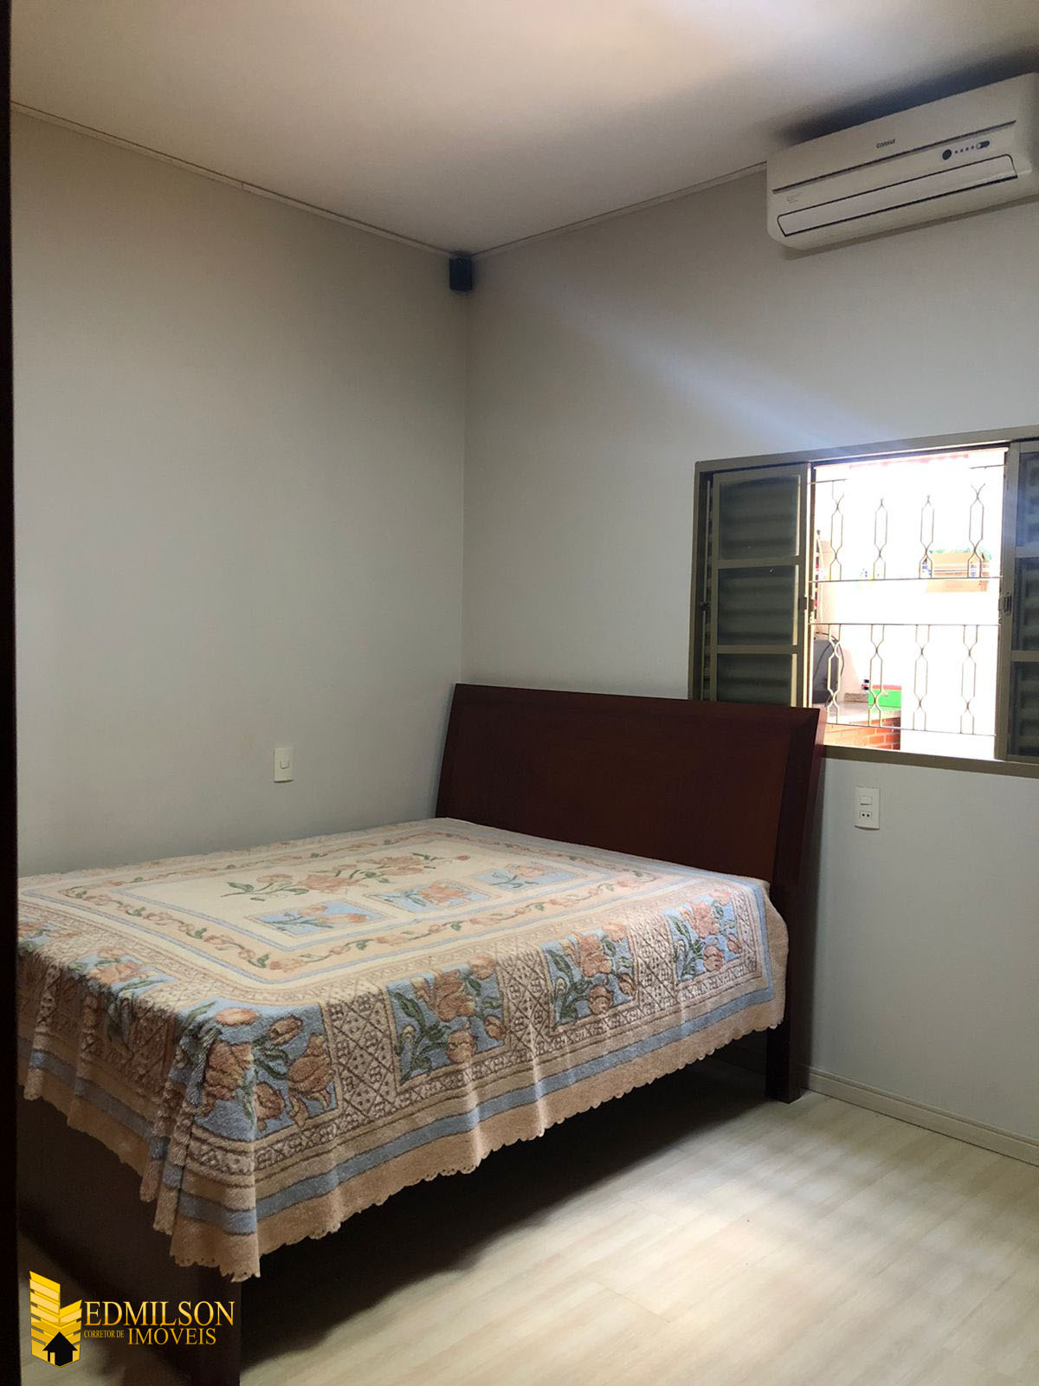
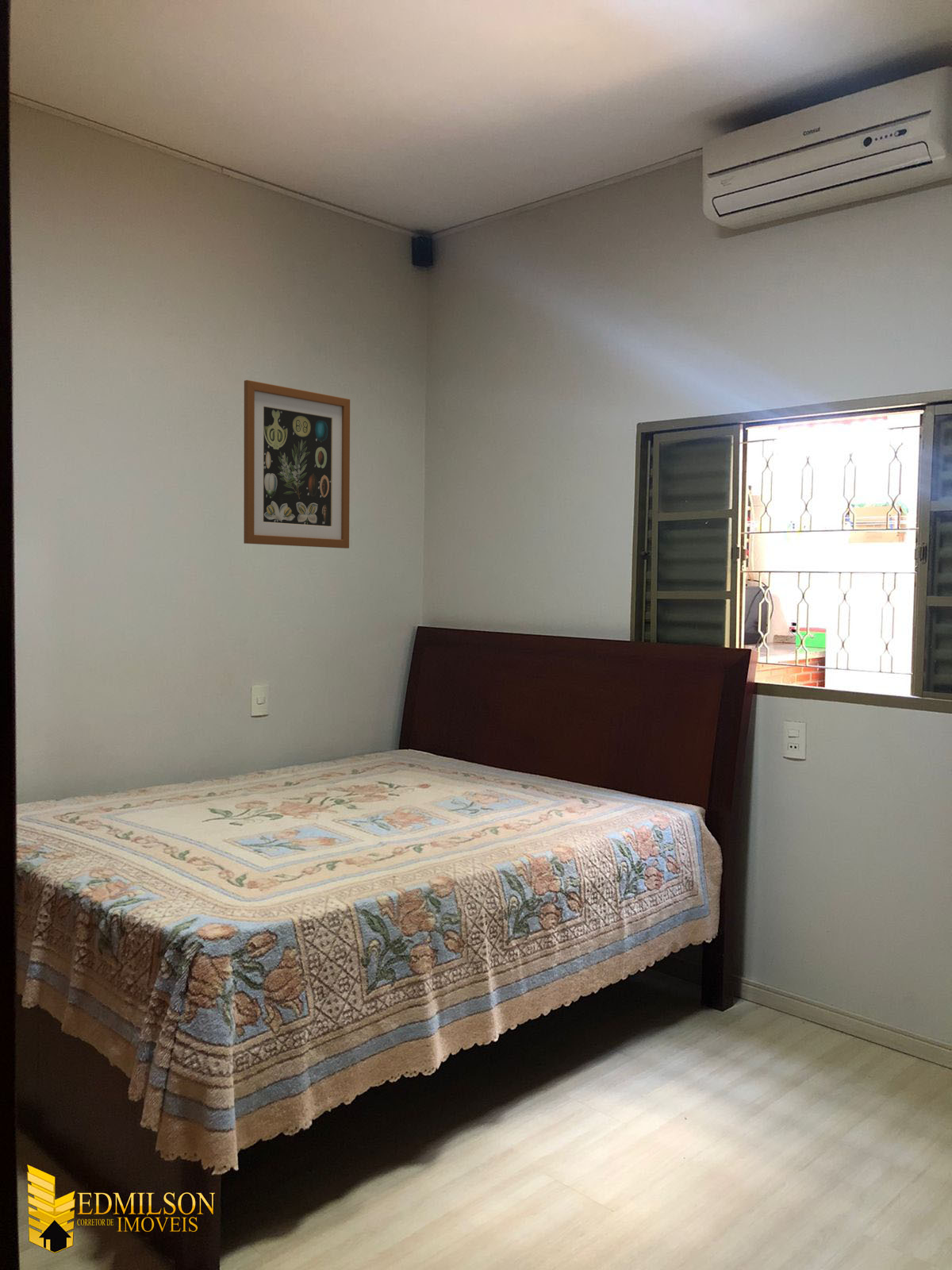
+ wall art (299, 468)
